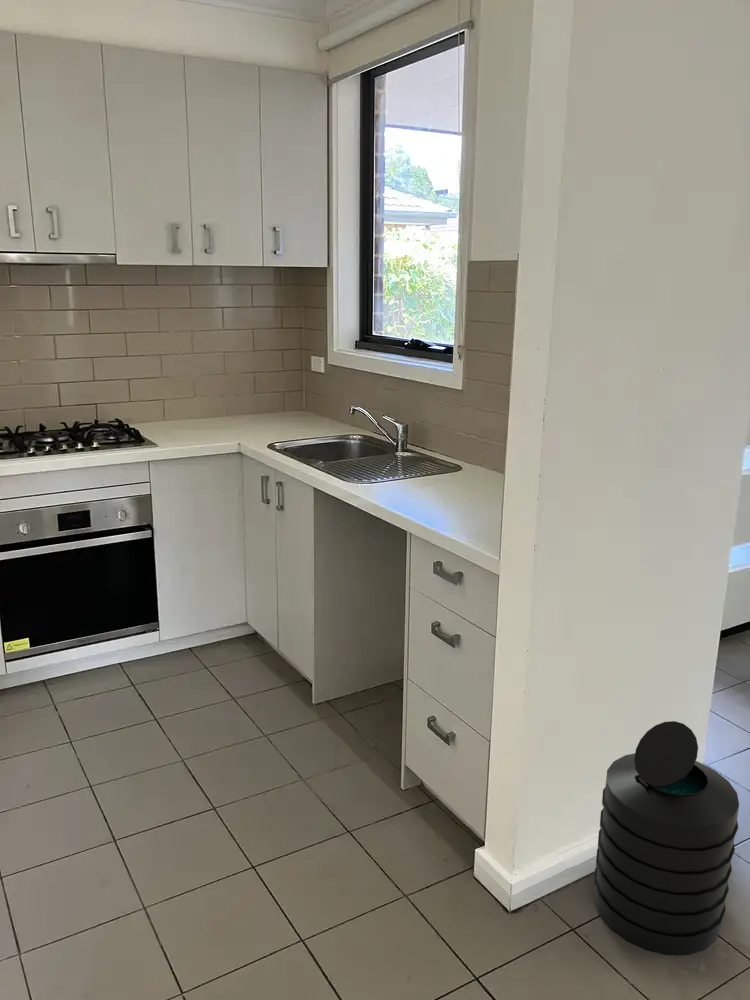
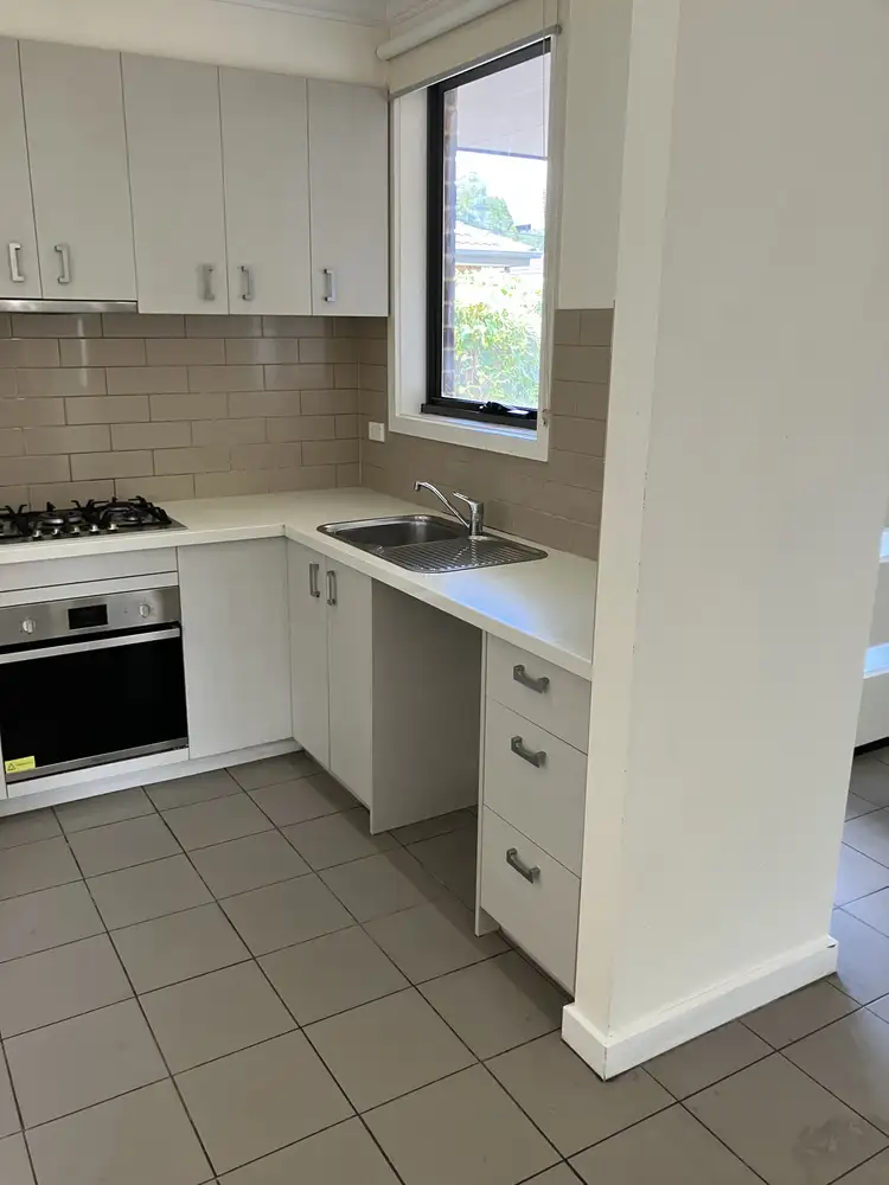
- trash can (666, 821)
